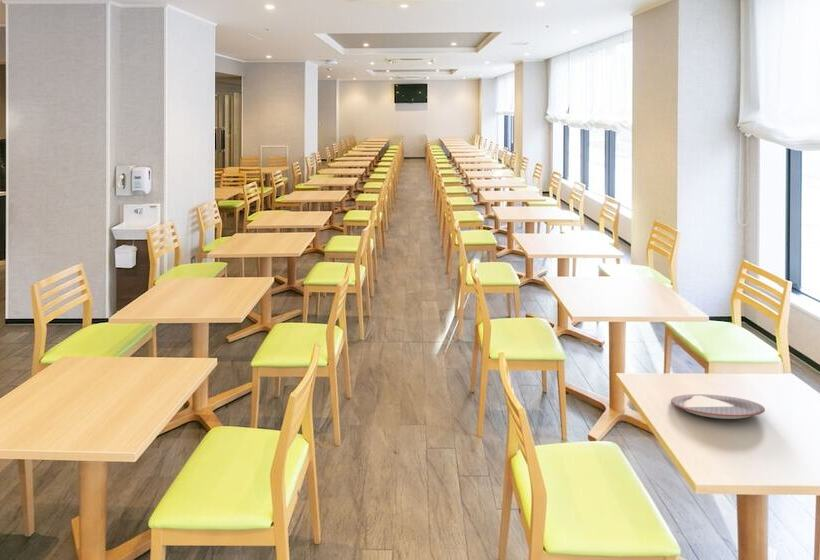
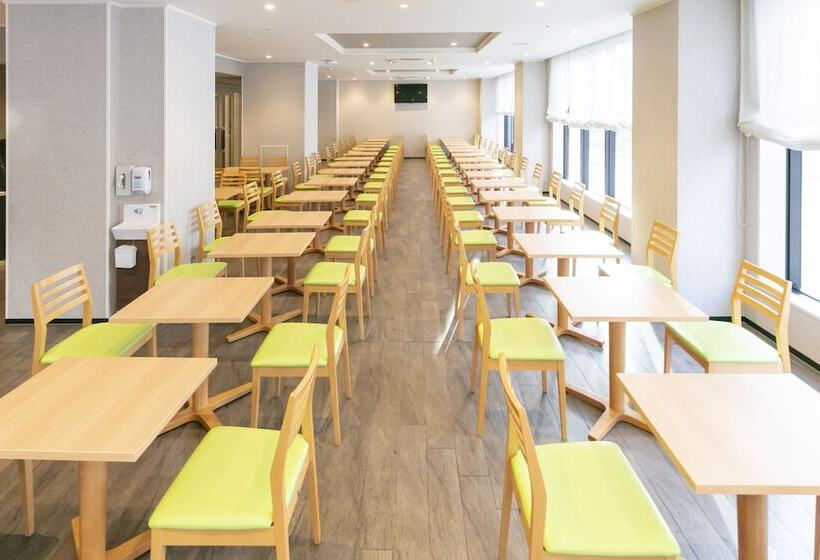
- plate (716, 407)
